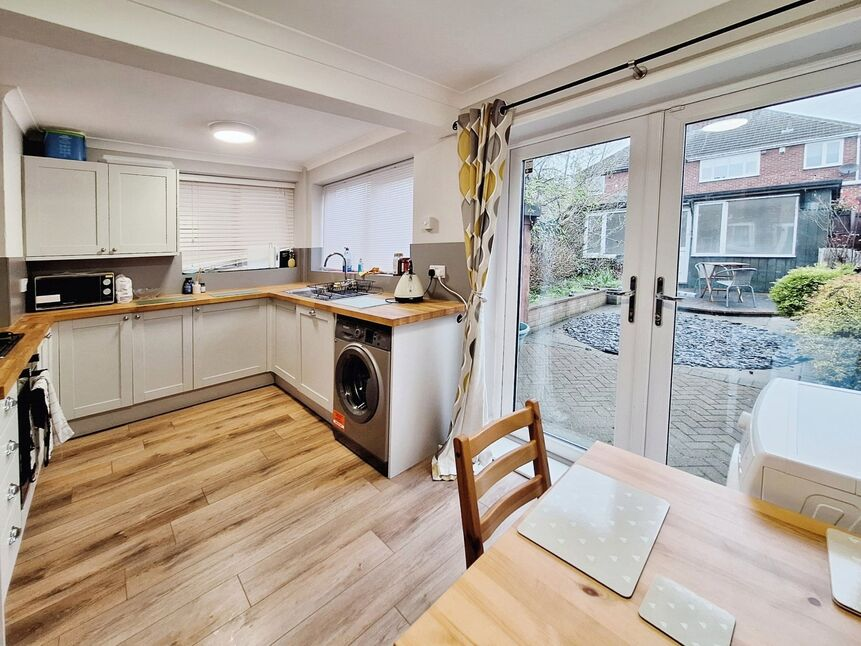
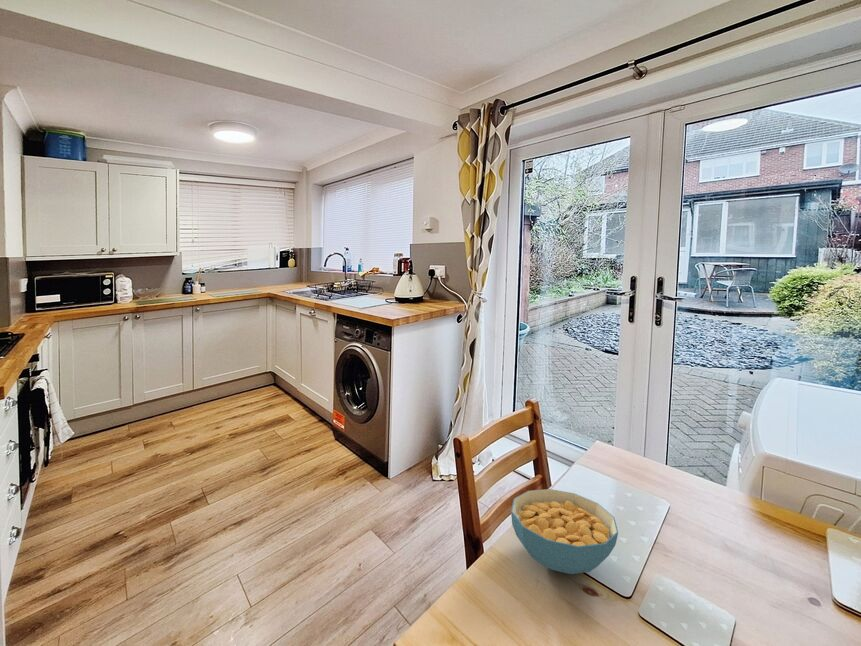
+ cereal bowl (561, 537)
